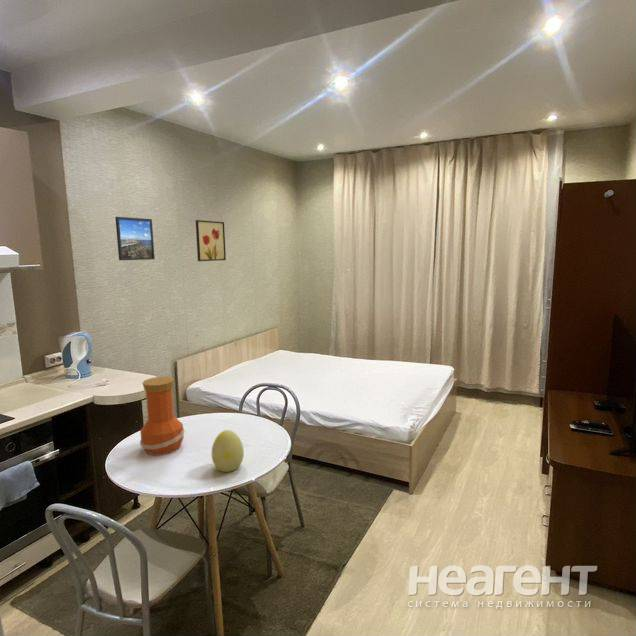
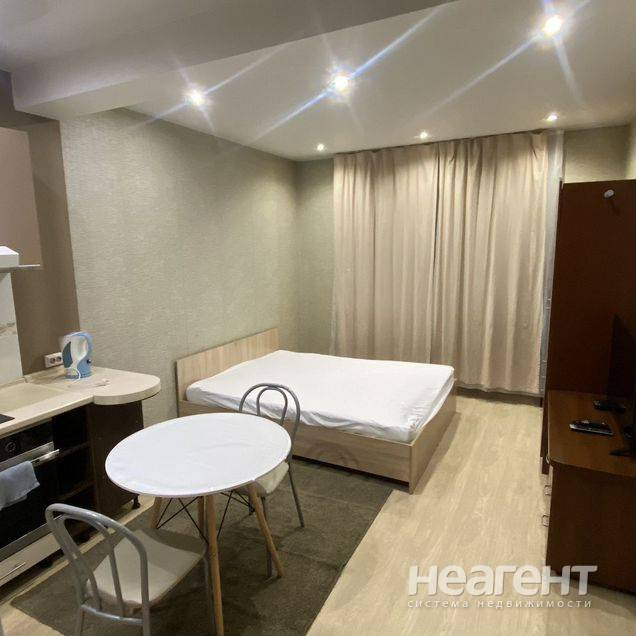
- vase (160, 414)
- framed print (135, 239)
- wall art (210, 241)
- decorative egg (227, 448)
